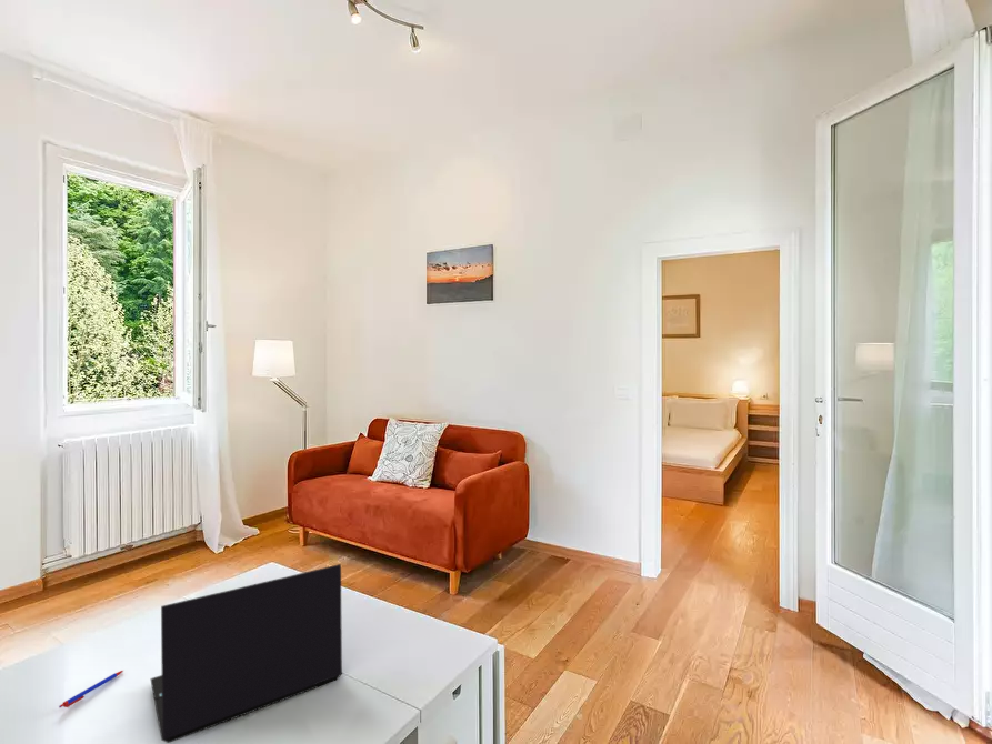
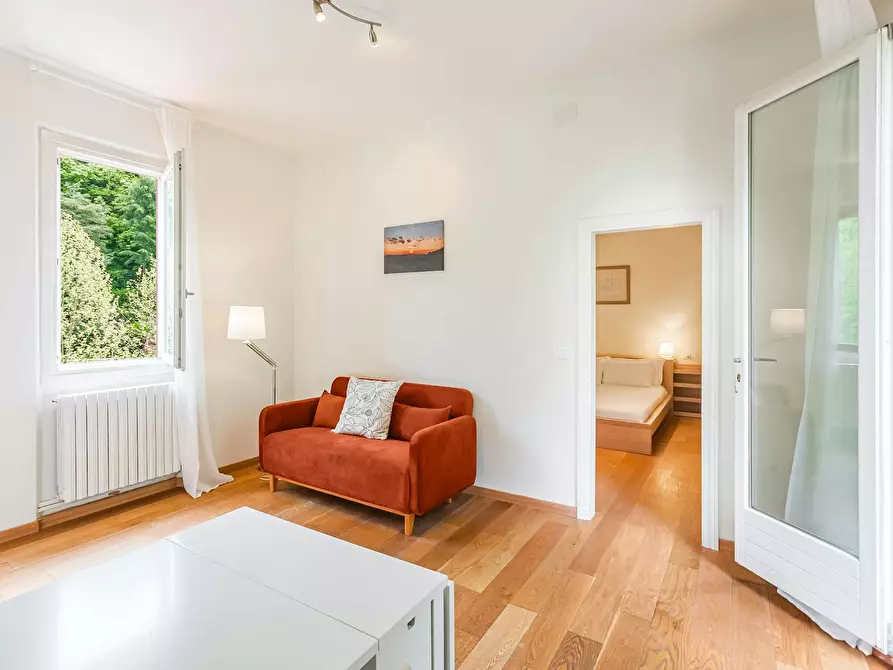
- pen (93, 686)
- laptop (247, 623)
